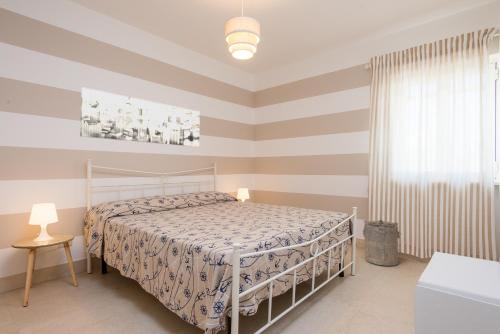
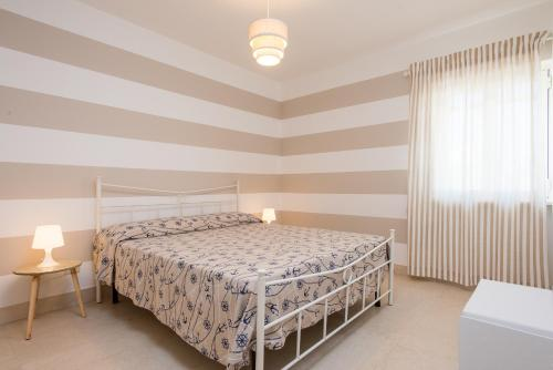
- wall art (149, 122)
- laundry hamper (379, 240)
